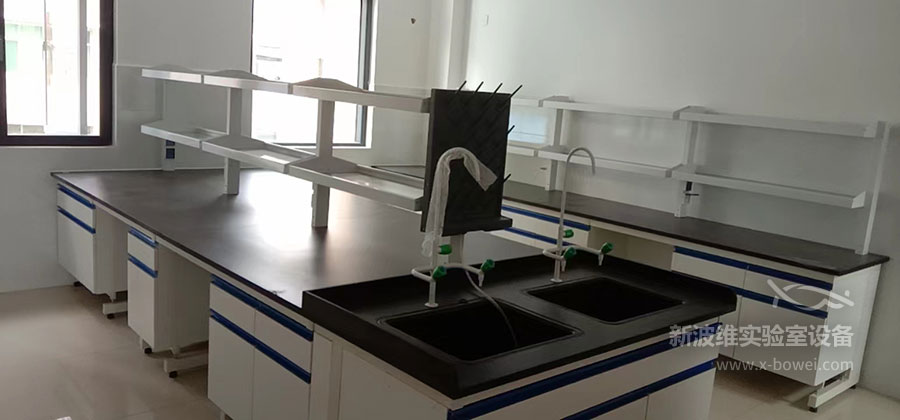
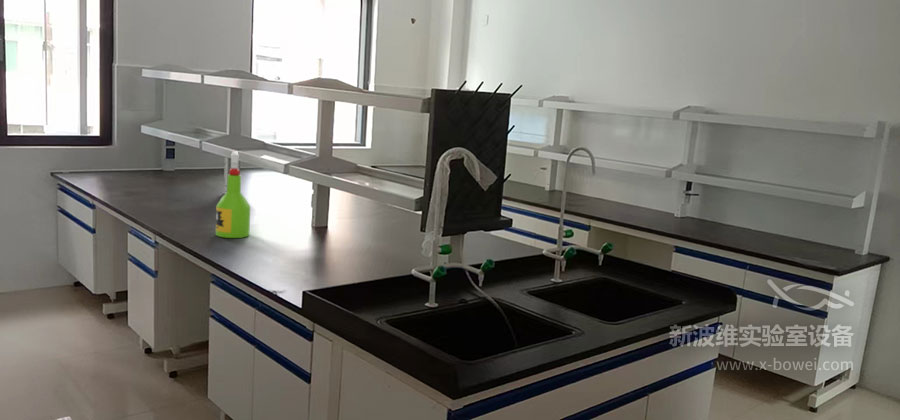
+ spray bottle (233, 193)
